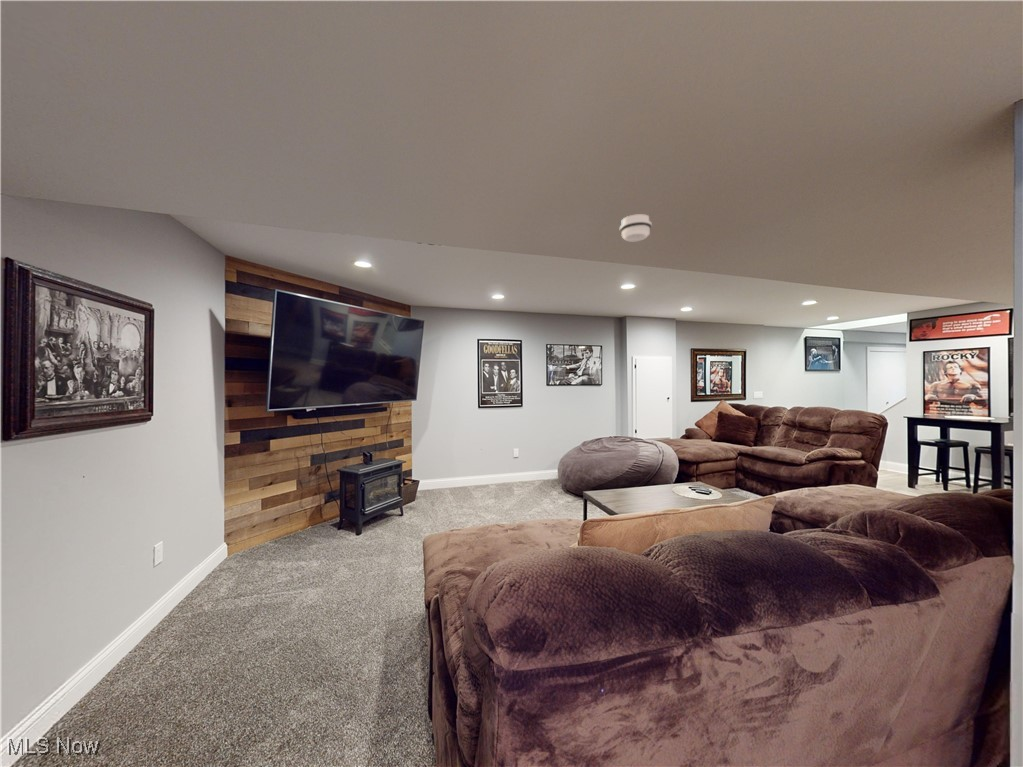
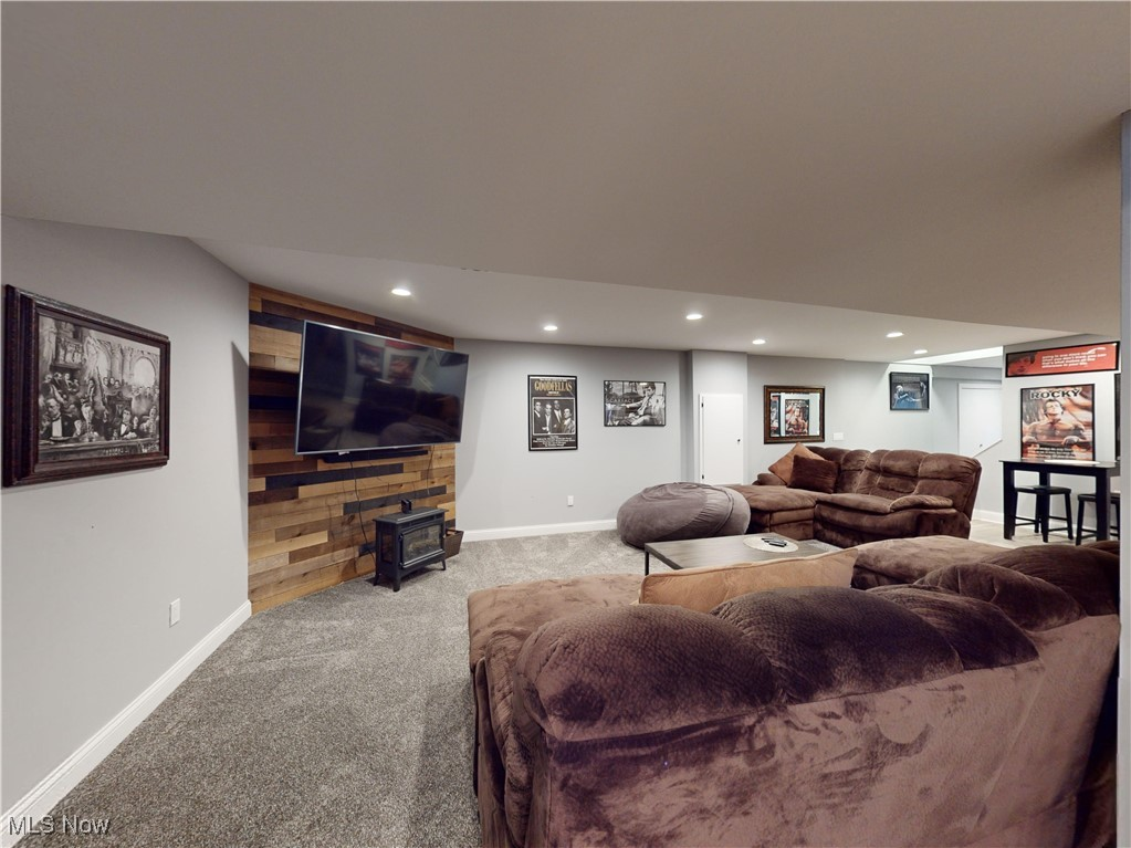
- smoke detector (635, 228)
